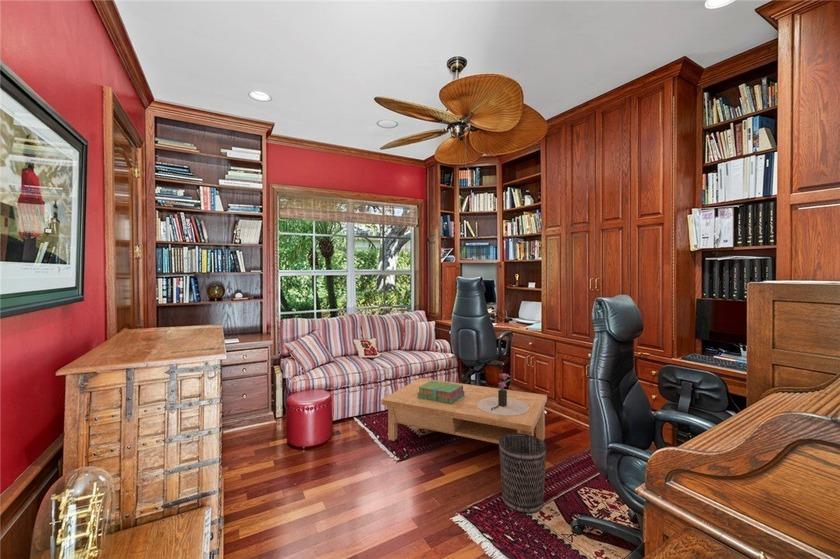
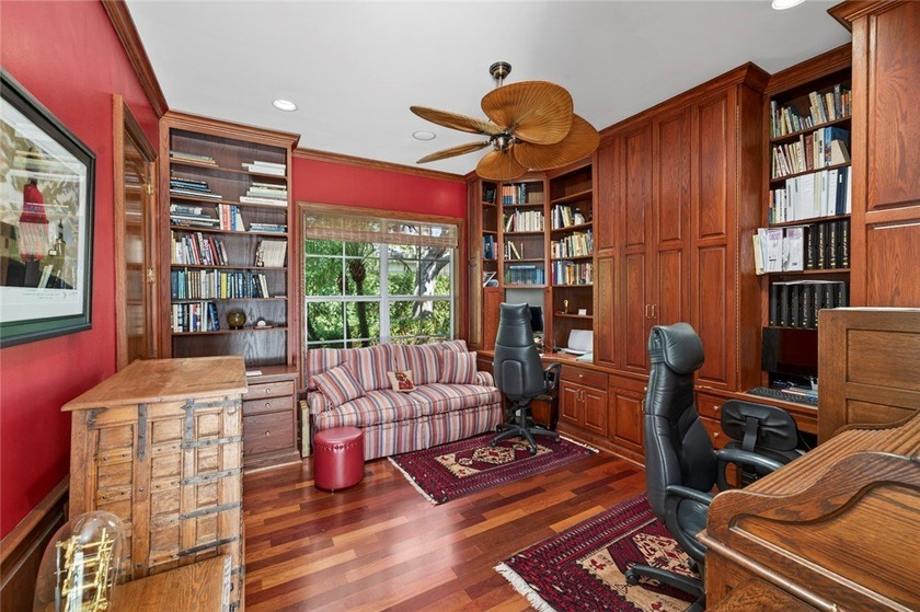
- wastebasket (522, 471)
- coffee table (465, 418)
- potted flower (502, 389)
- stack of books (440, 390)
